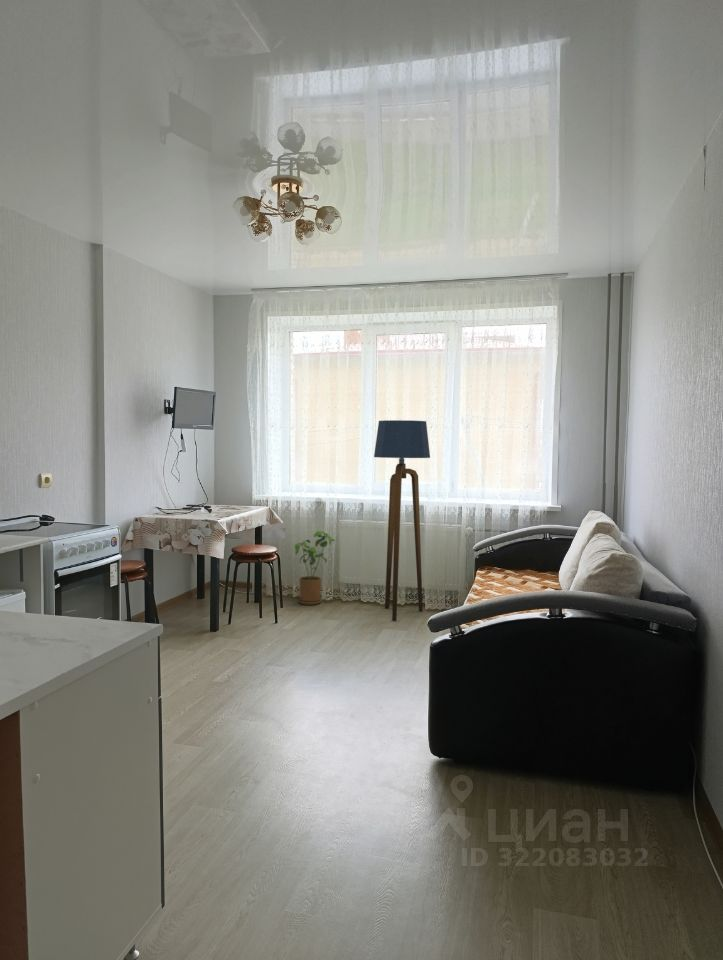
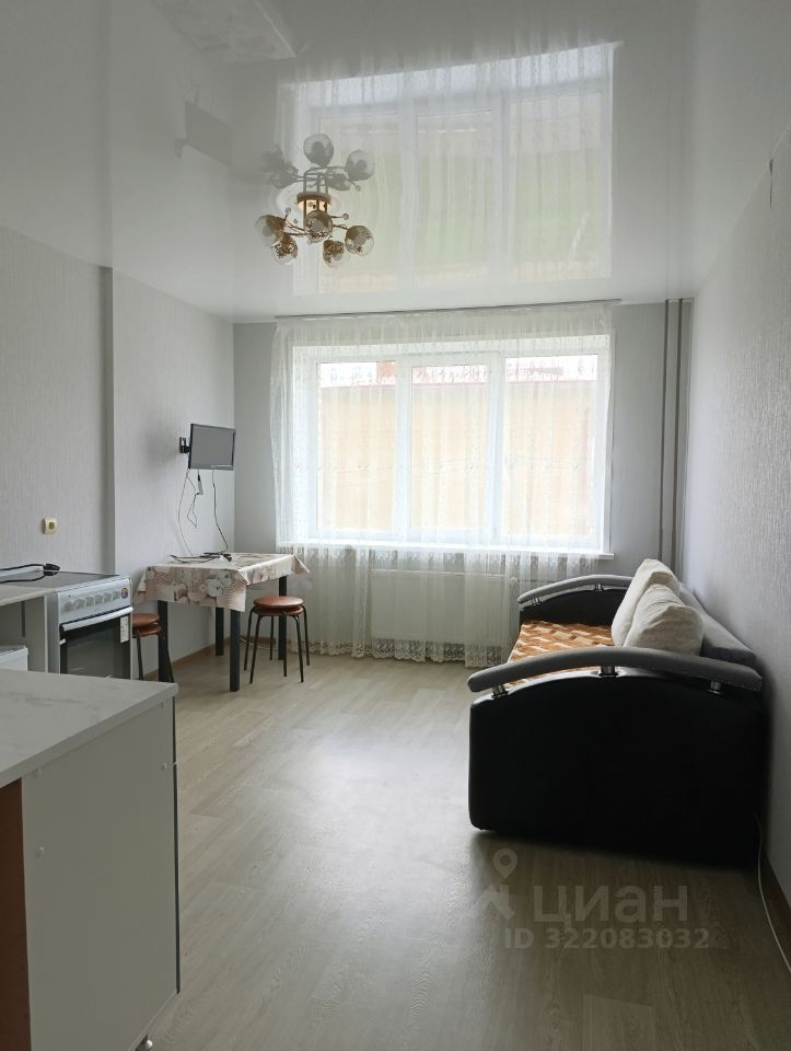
- house plant (311, 568)
- floor lamp (399, 518)
